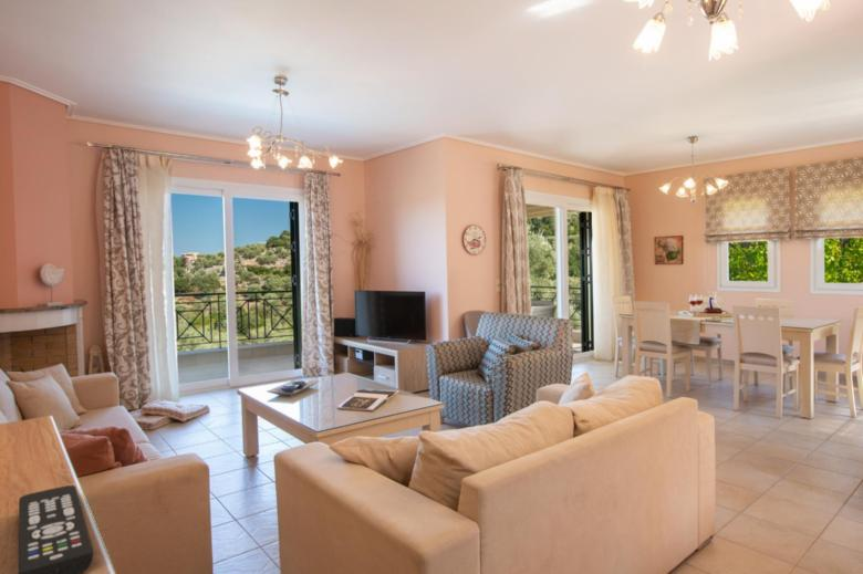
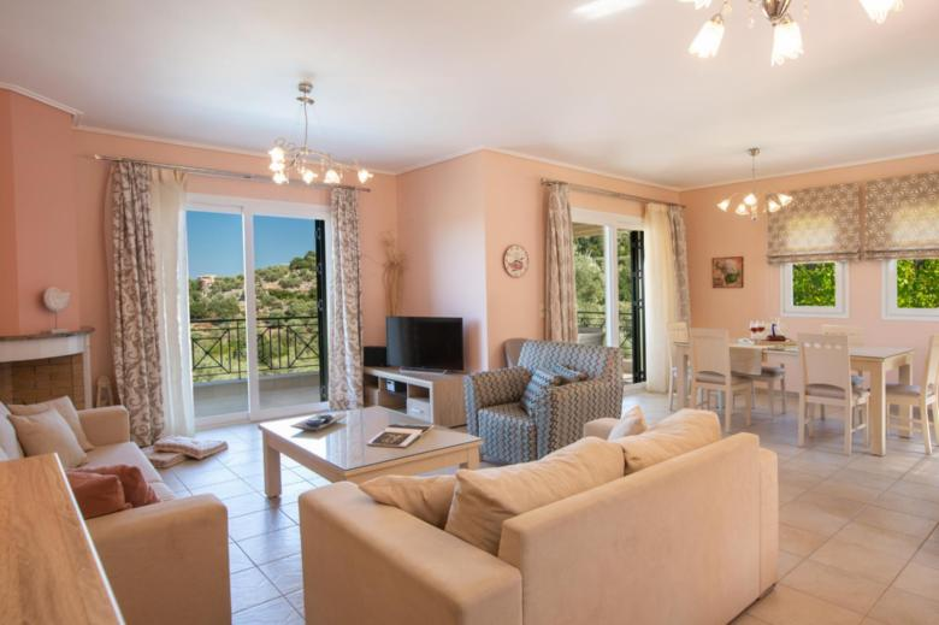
- remote control (52, 528)
